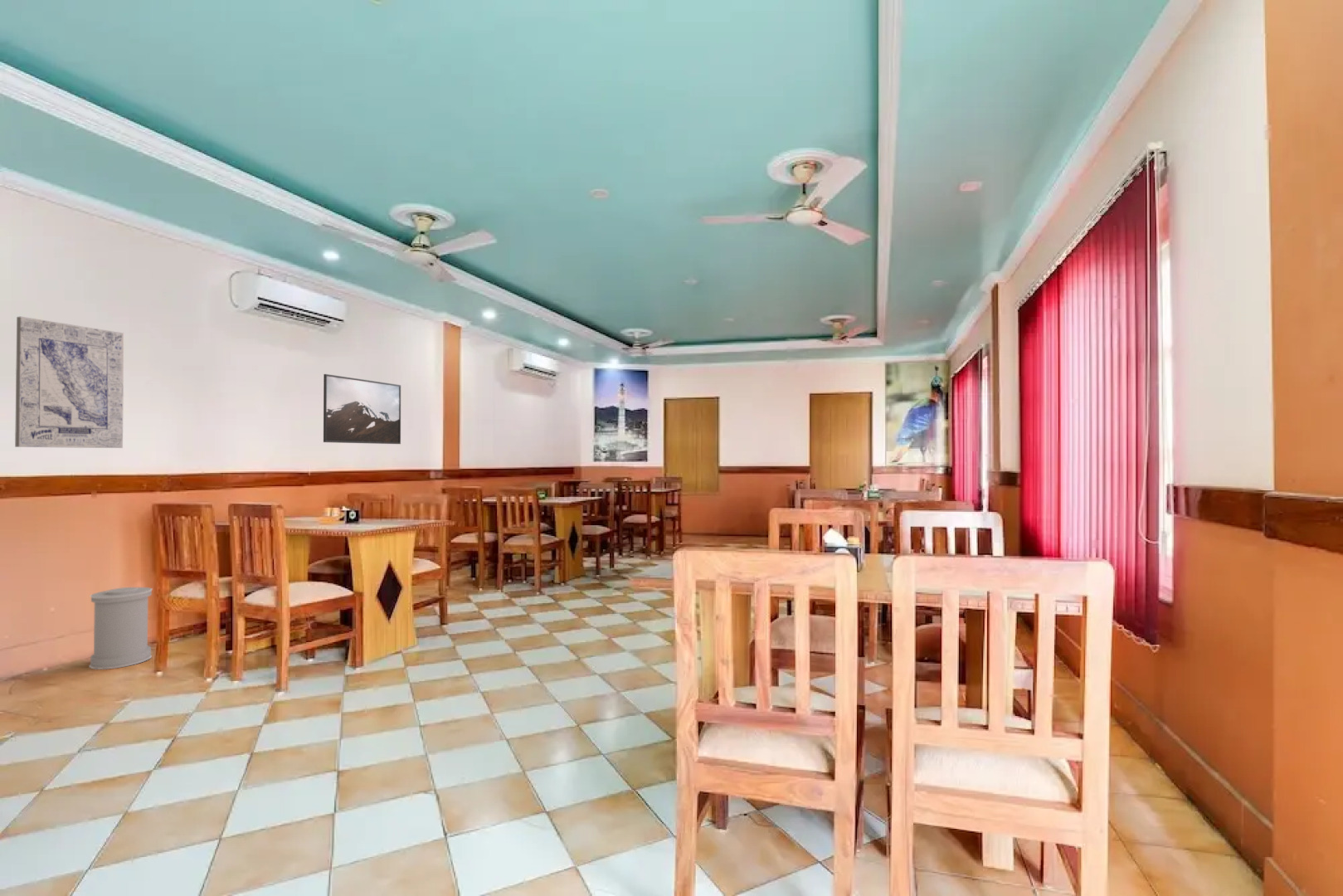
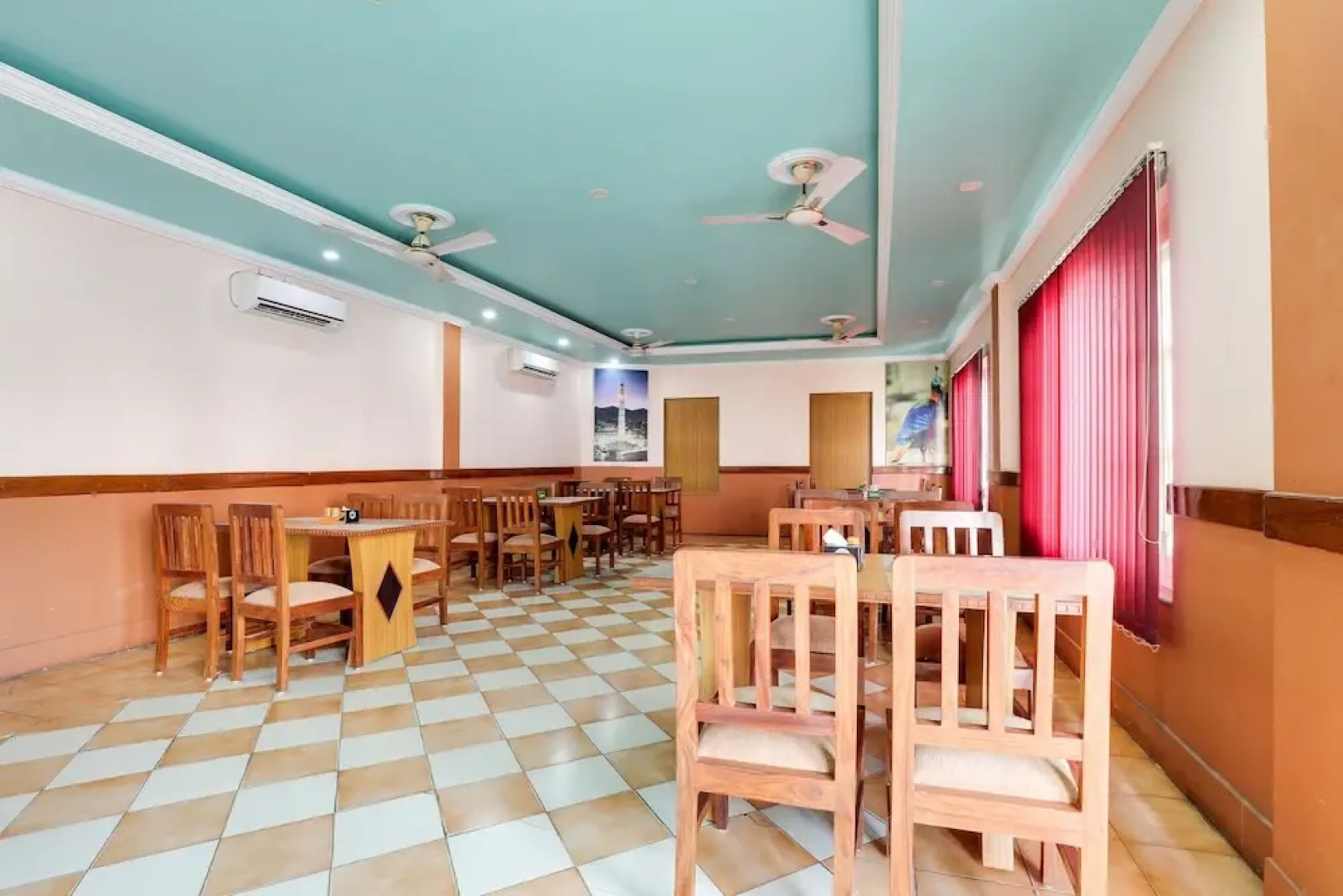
- wall art (72, 386)
- trash can (121, 625)
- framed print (364, 411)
